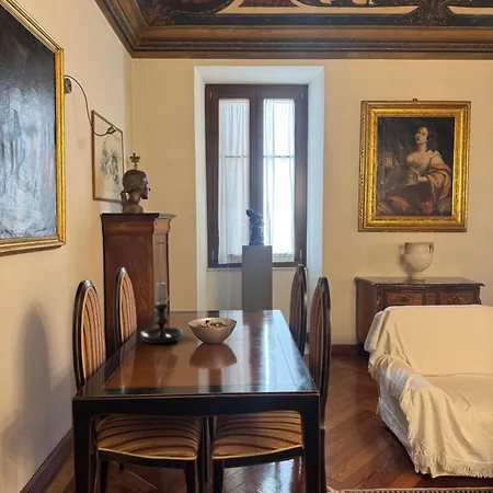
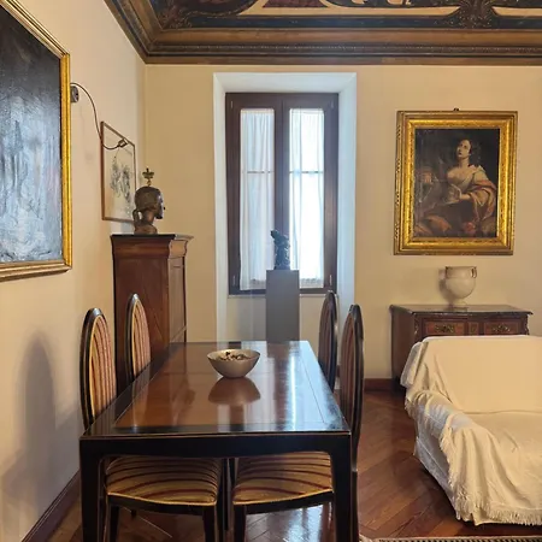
- candle holder (161, 309)
